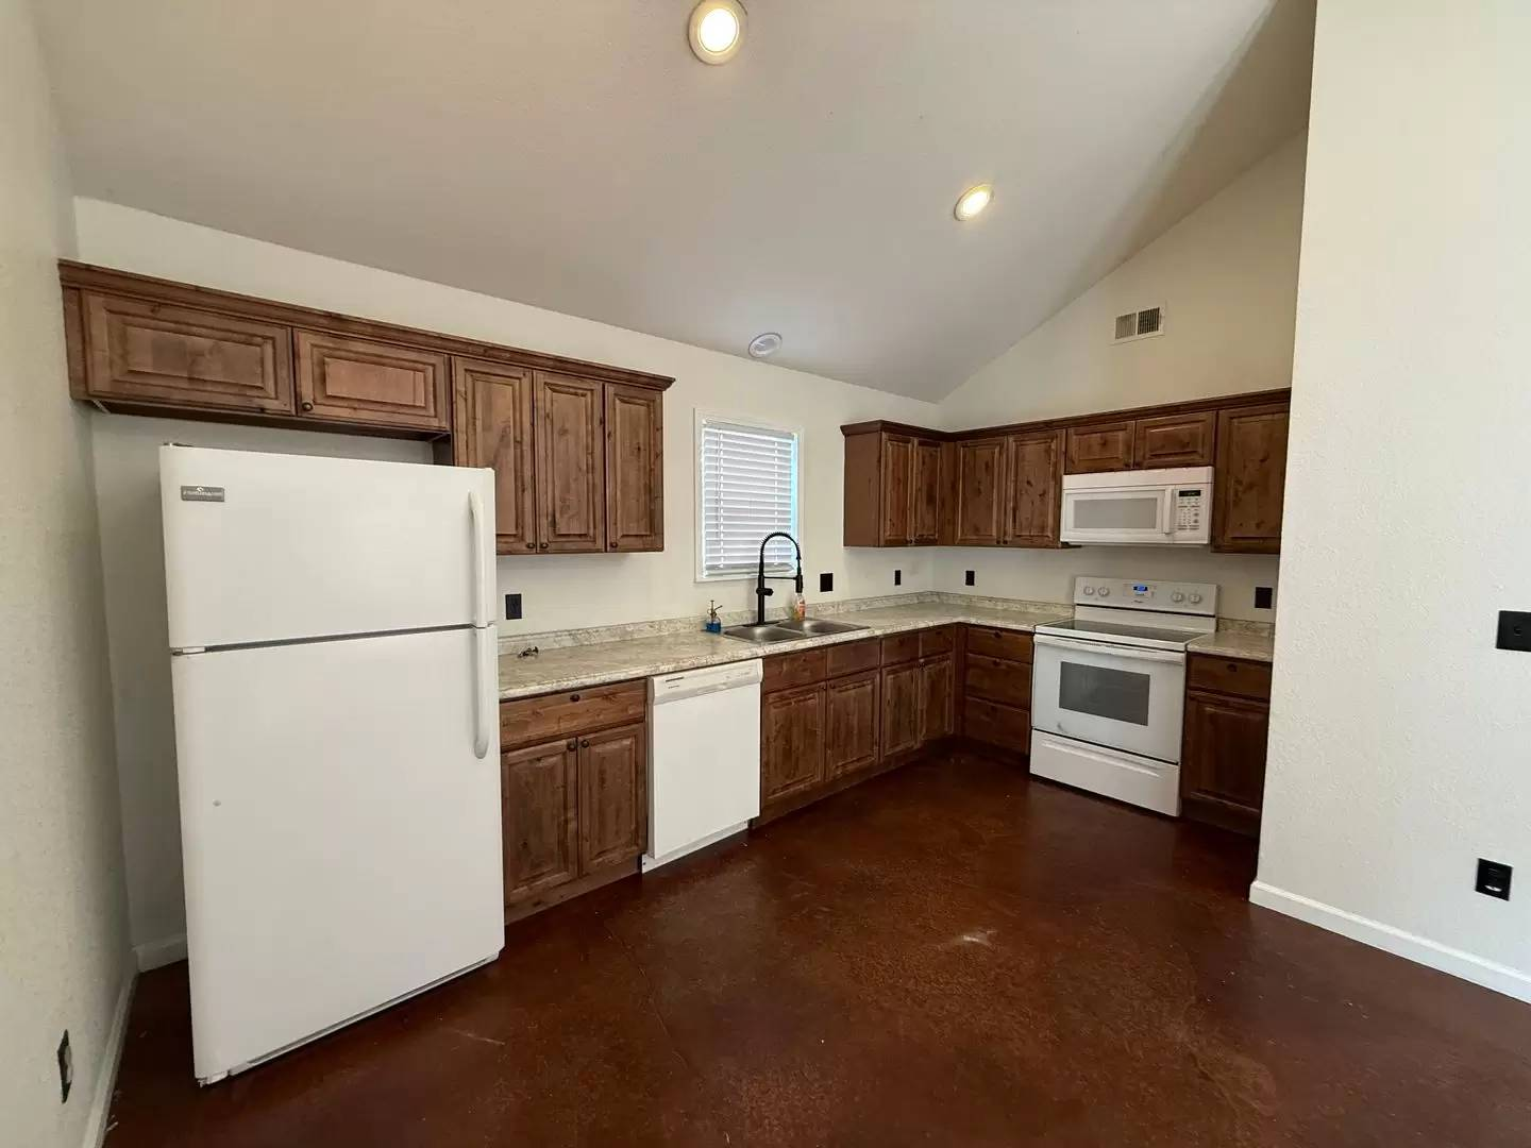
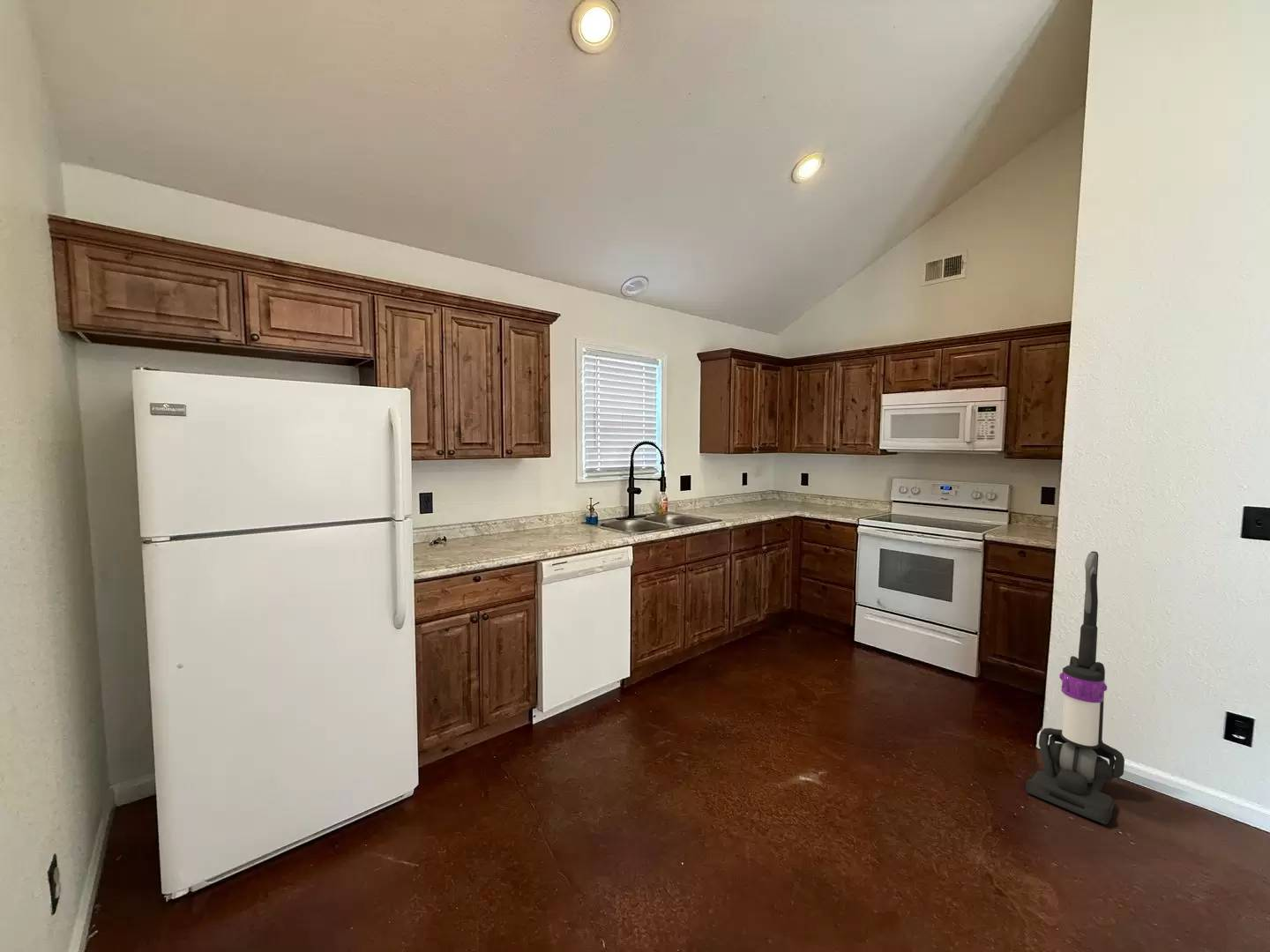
+ vacuum cleaner (1081, 673)
